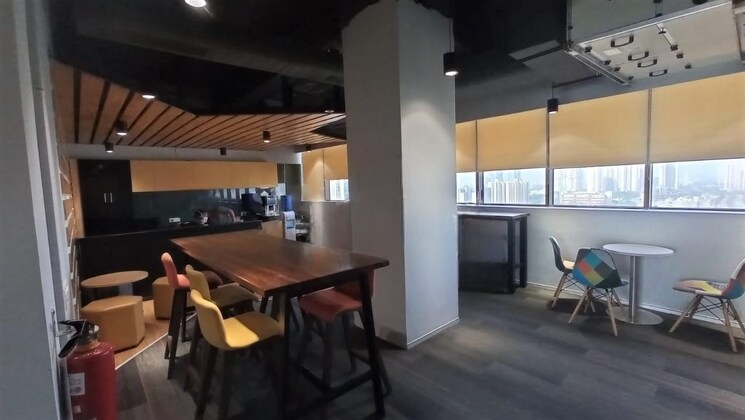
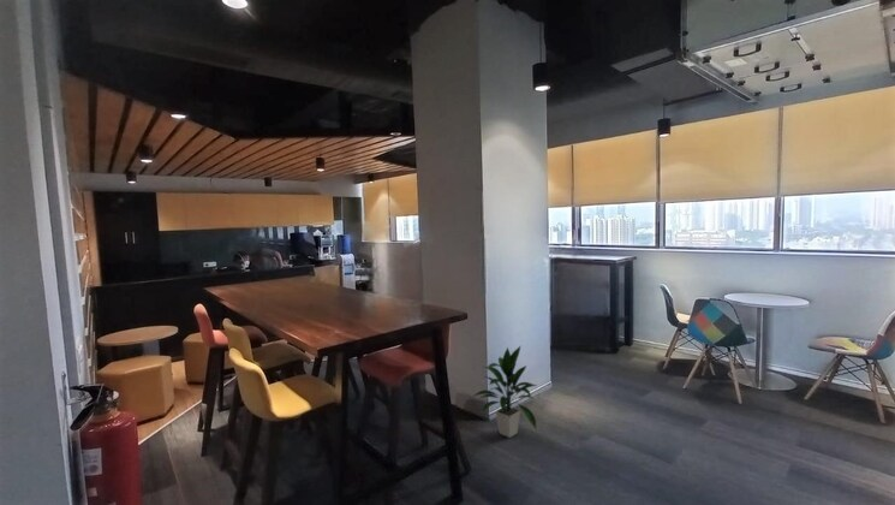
+ indoor plant (508, 392)
